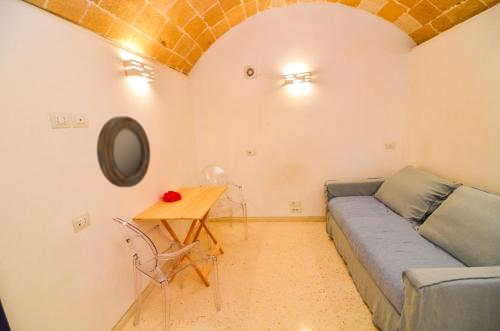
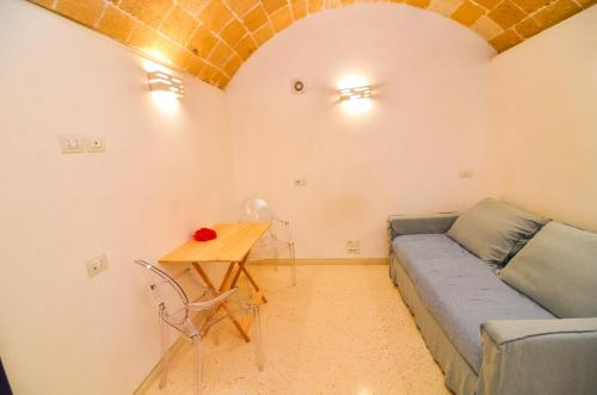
- home mirror (127, 152)
